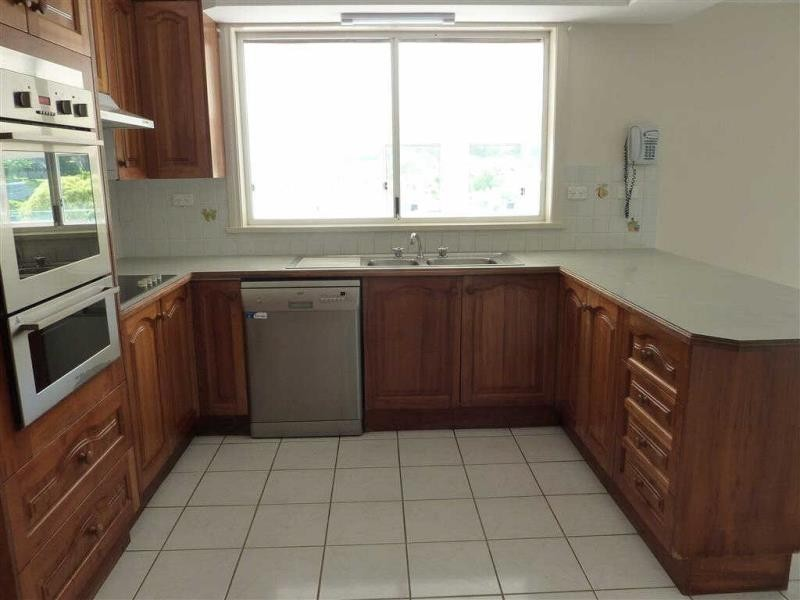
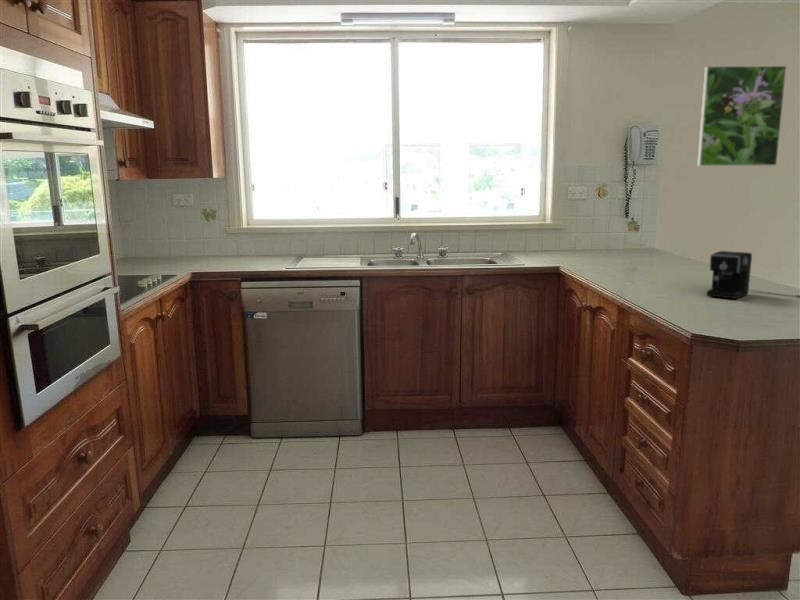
+ coffee maker (749, 275)
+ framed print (741, 116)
